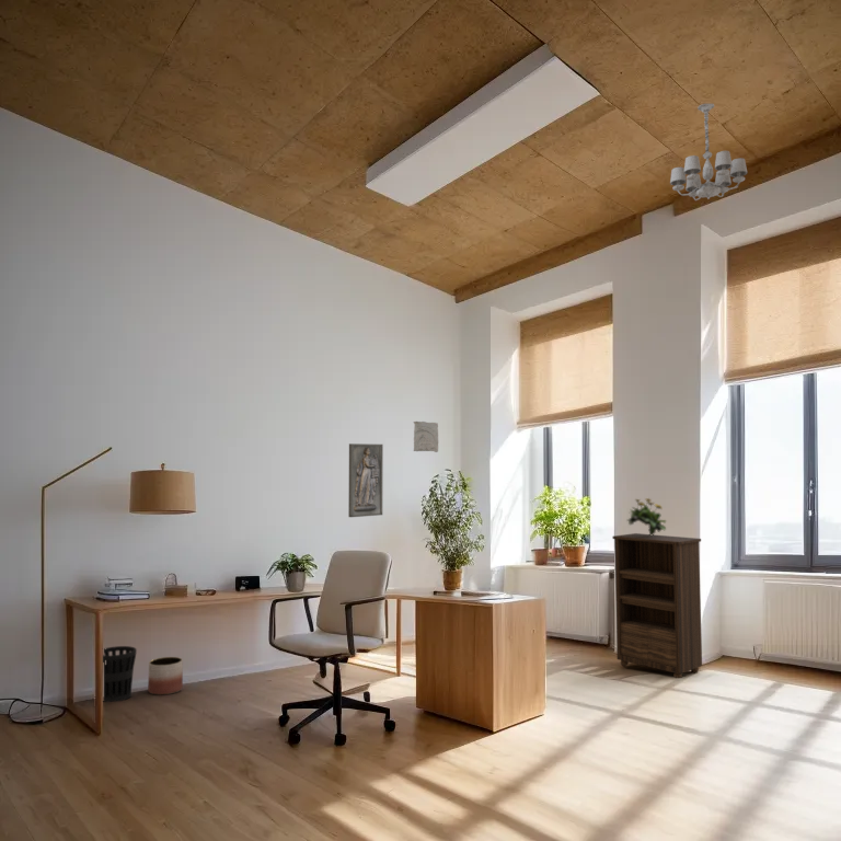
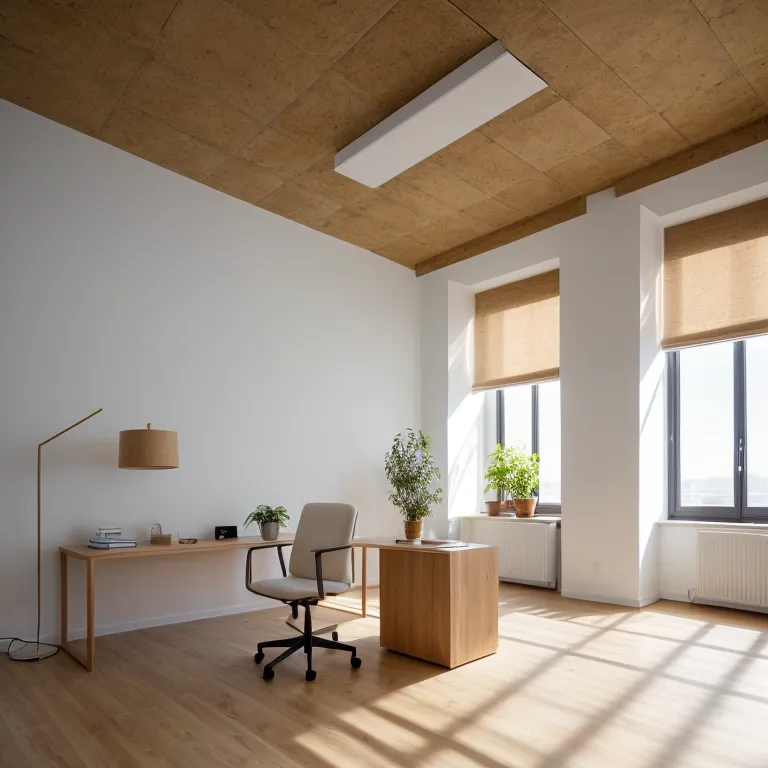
- wastebasket (115, 673)
- stone relief (426, 437)
- planter (165, 676)
- chandelier (706, 152)
- relief panel (367, 480)
- bookshelf (657, 602)
- flowering plant (645, 517)
